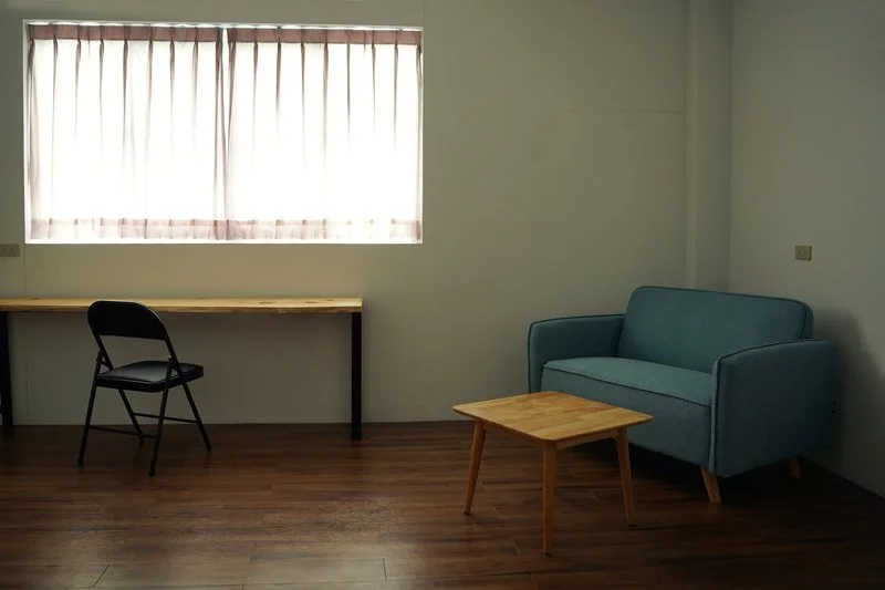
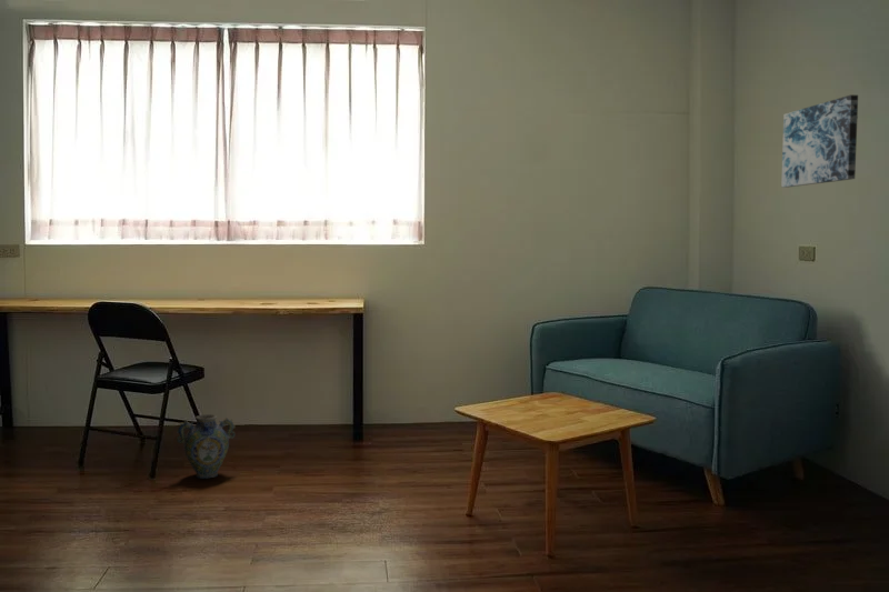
+ ceramic jug (207, 445)
+ wall art (817, 144)
